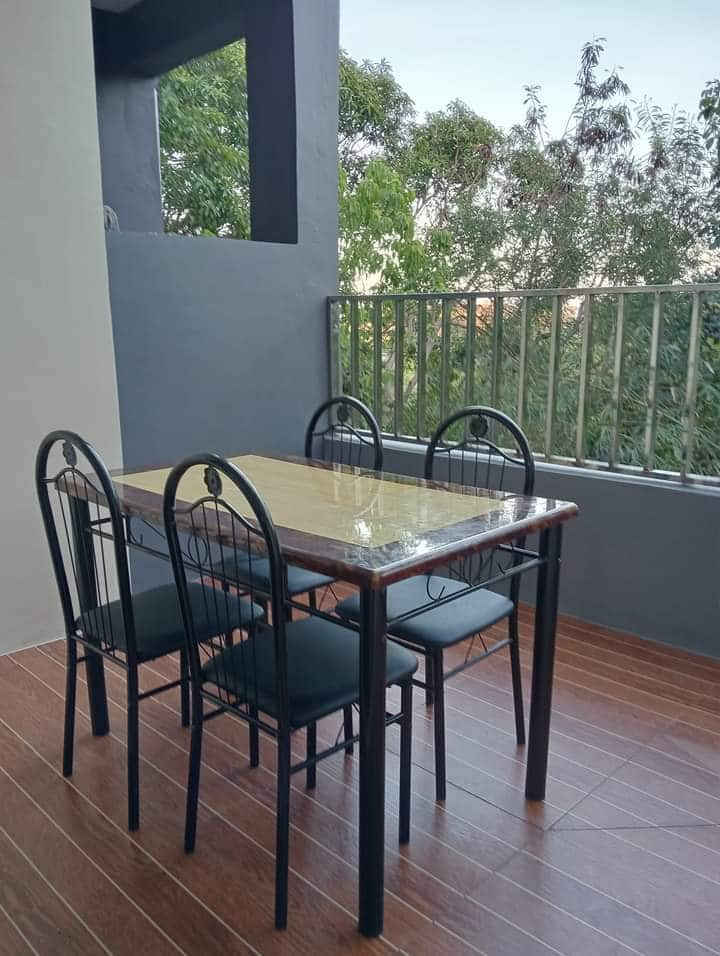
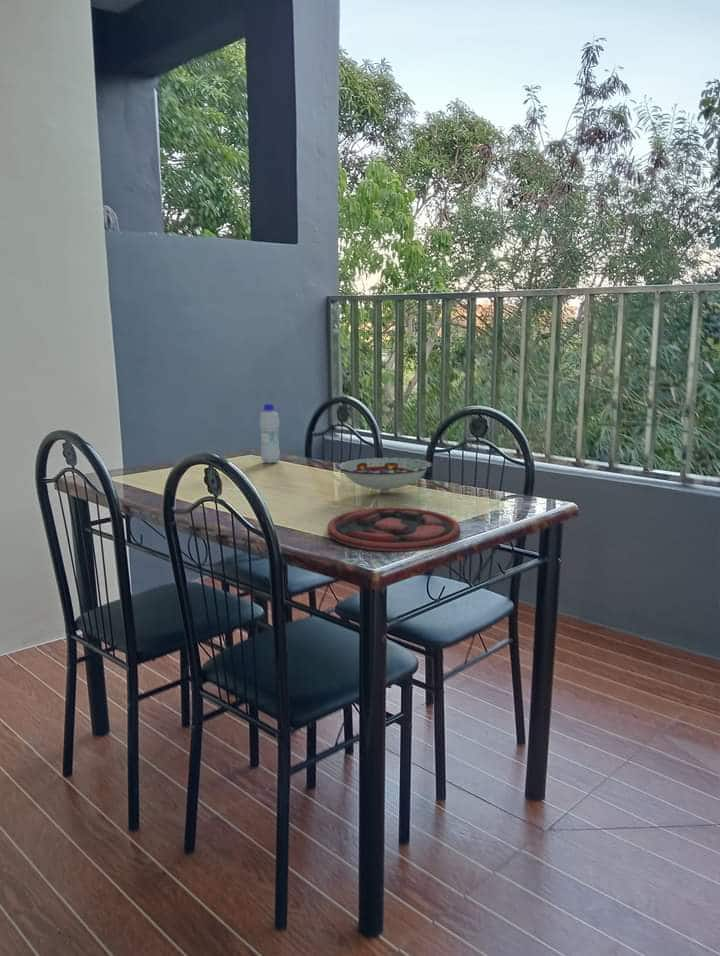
+ bottle (269, 433)
+ bowl (384, 477)
+ plate (393, 526)
